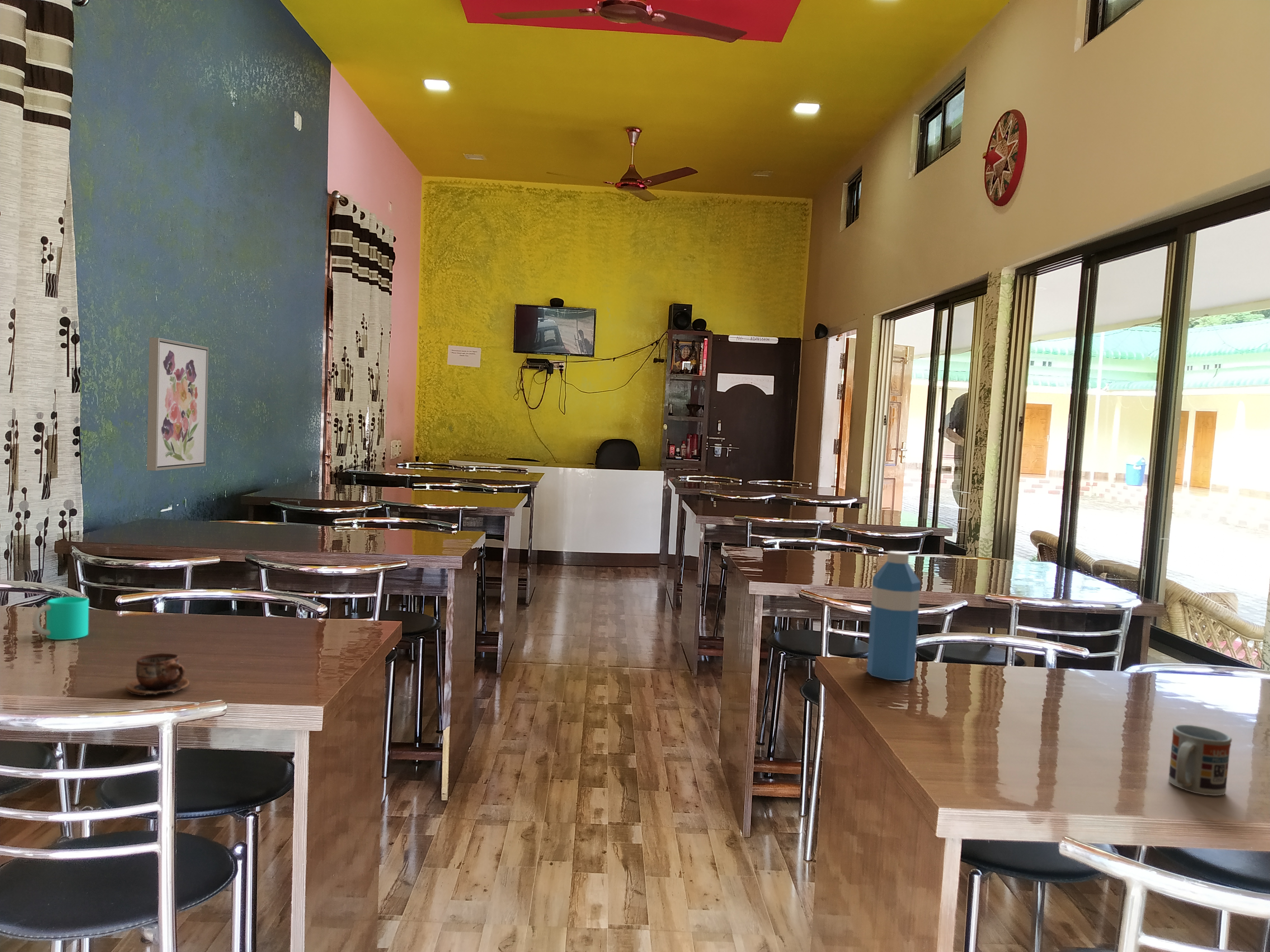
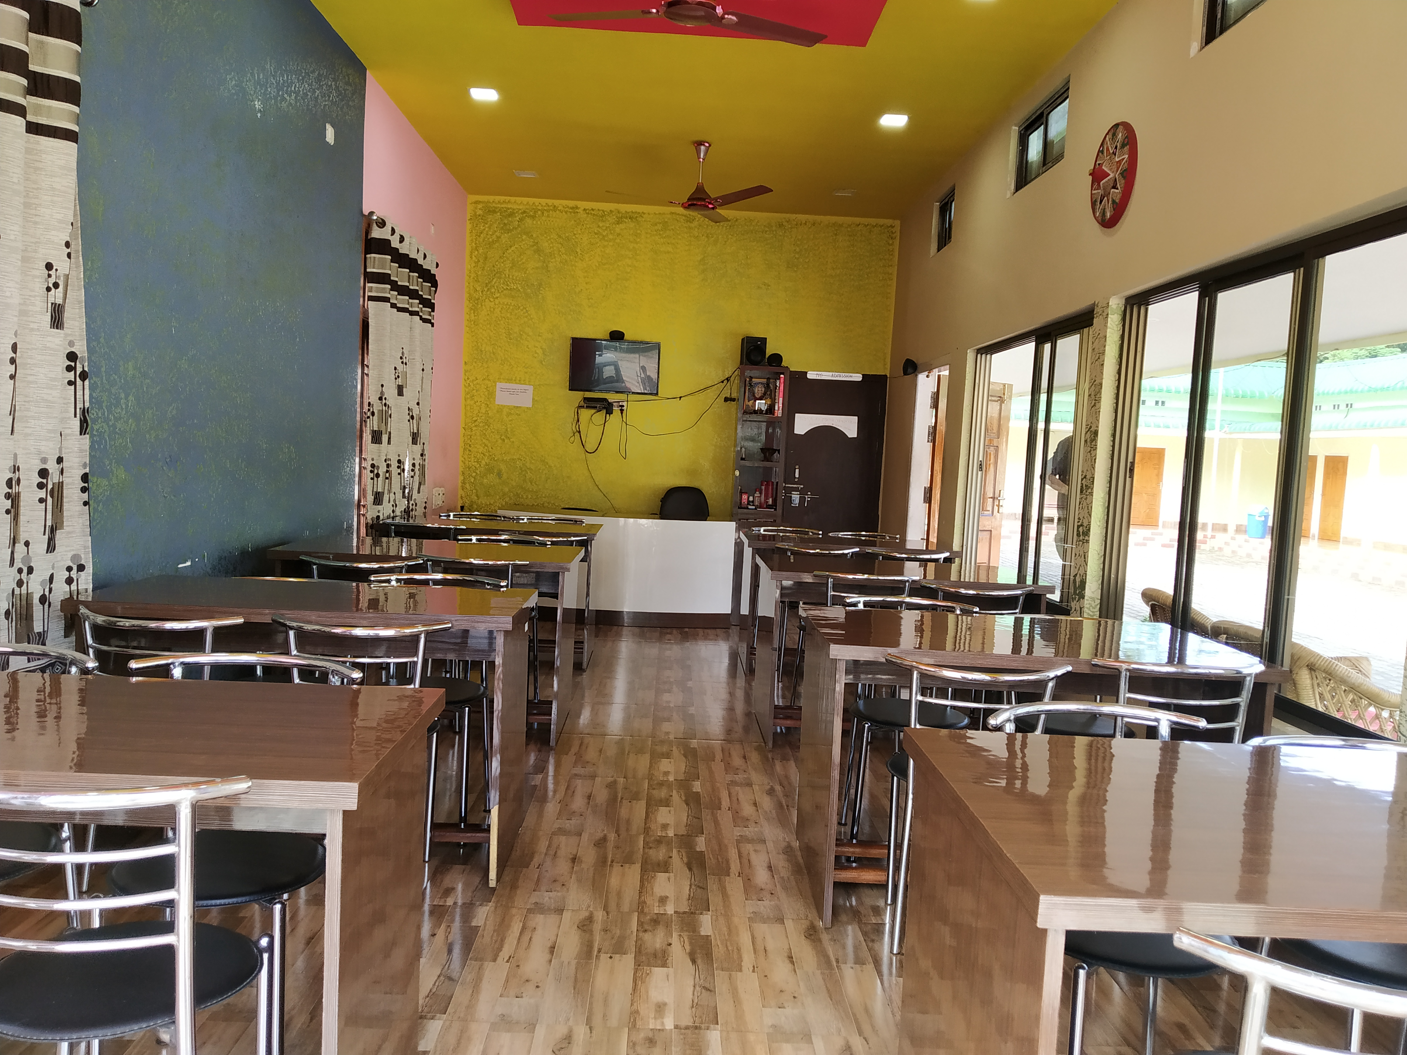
- wall art (179, 405)
- cup (159, 673)
- cup (60, 619)
- water bottle (894, 613)
- cup (1196, 761)
